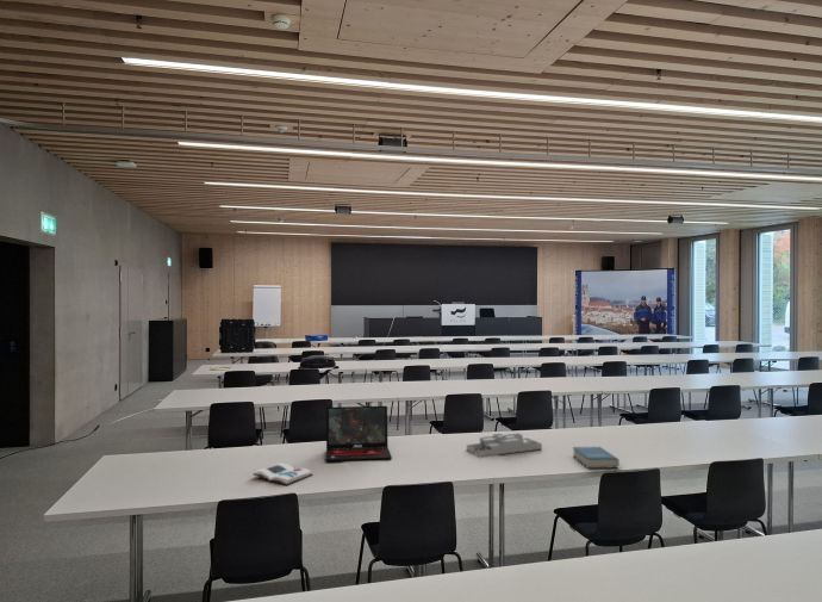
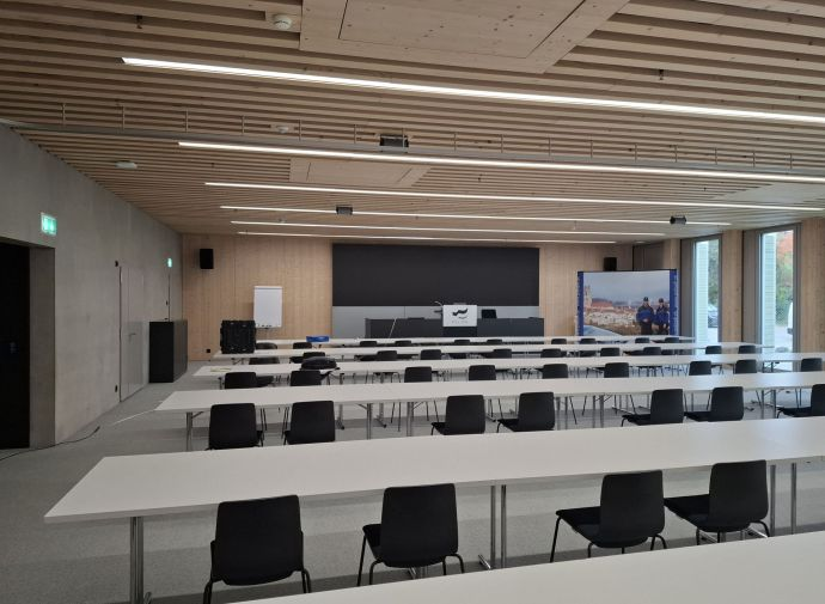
- laptop (357, 432)
- desk organizer (504, 442)
- hardback book (594, 457)
- book (282, 472)
